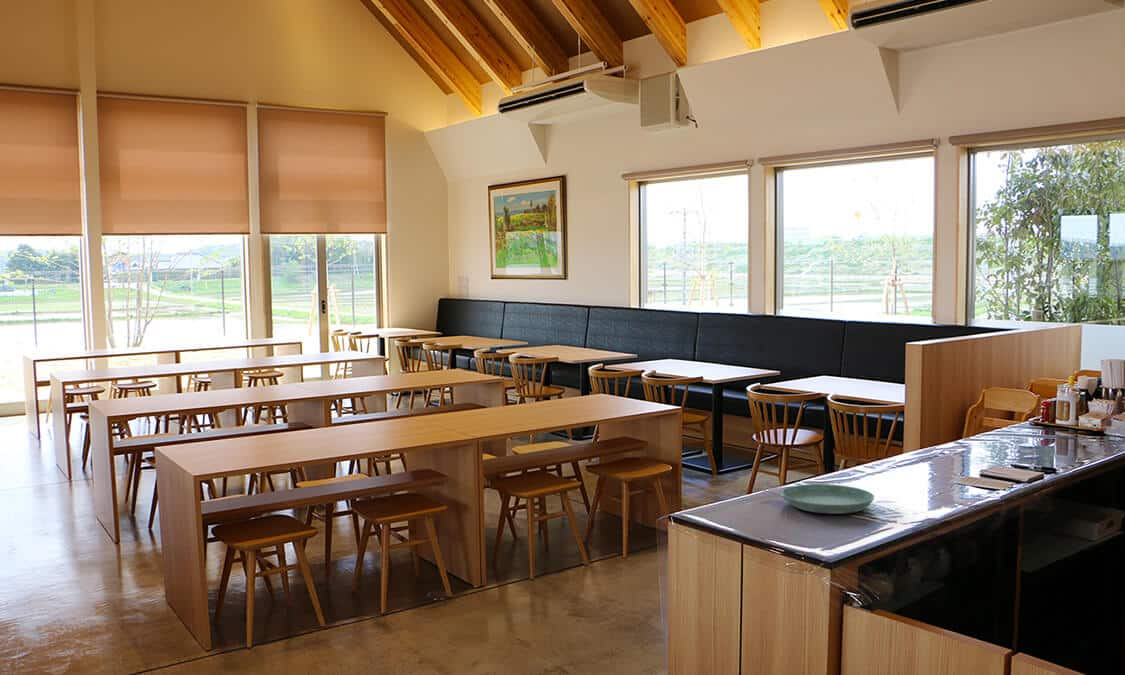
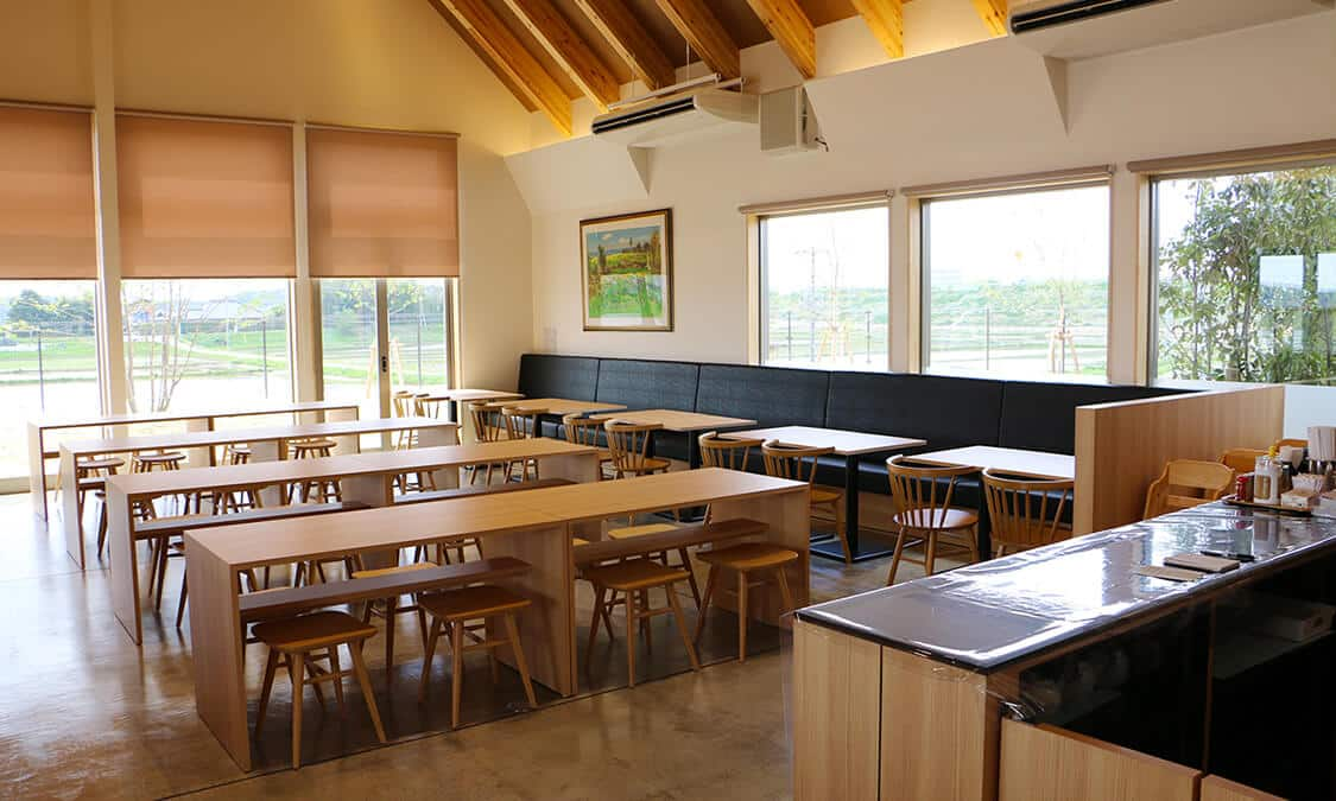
- saucer (827, 499)
